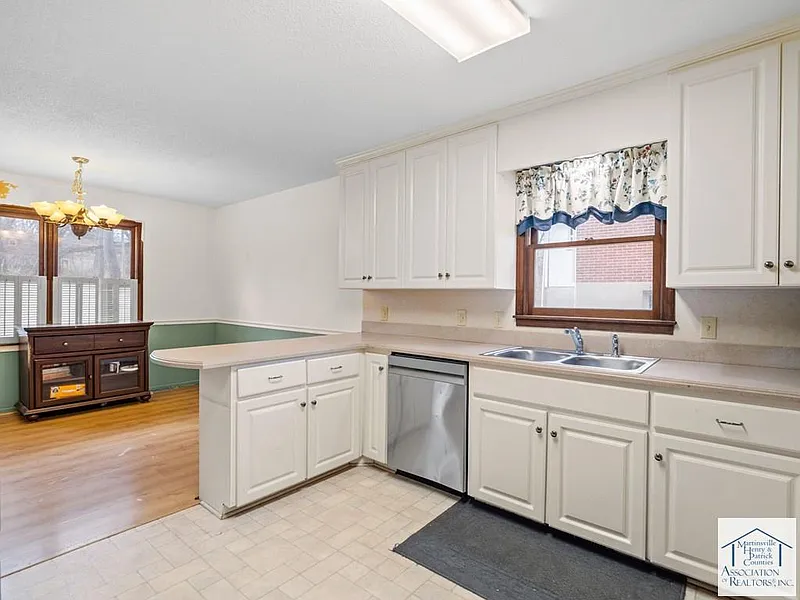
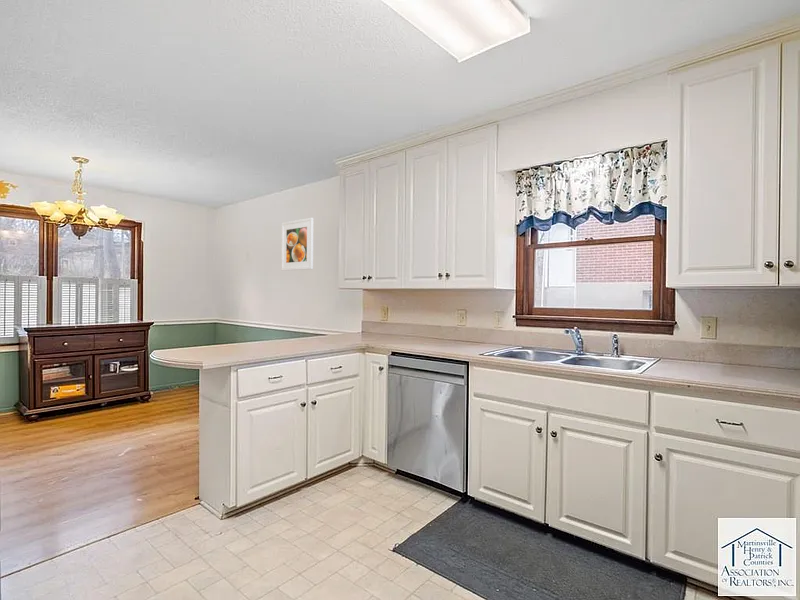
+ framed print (296, 245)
